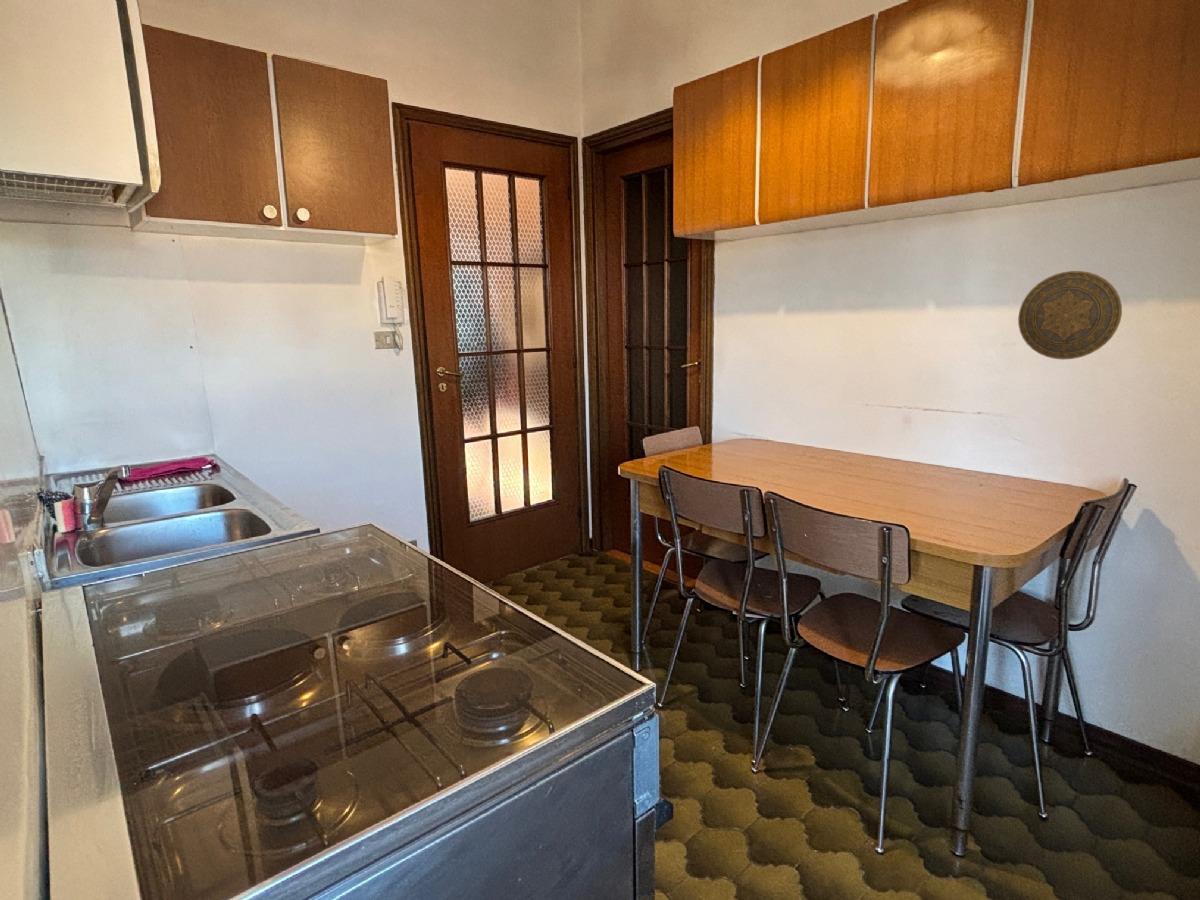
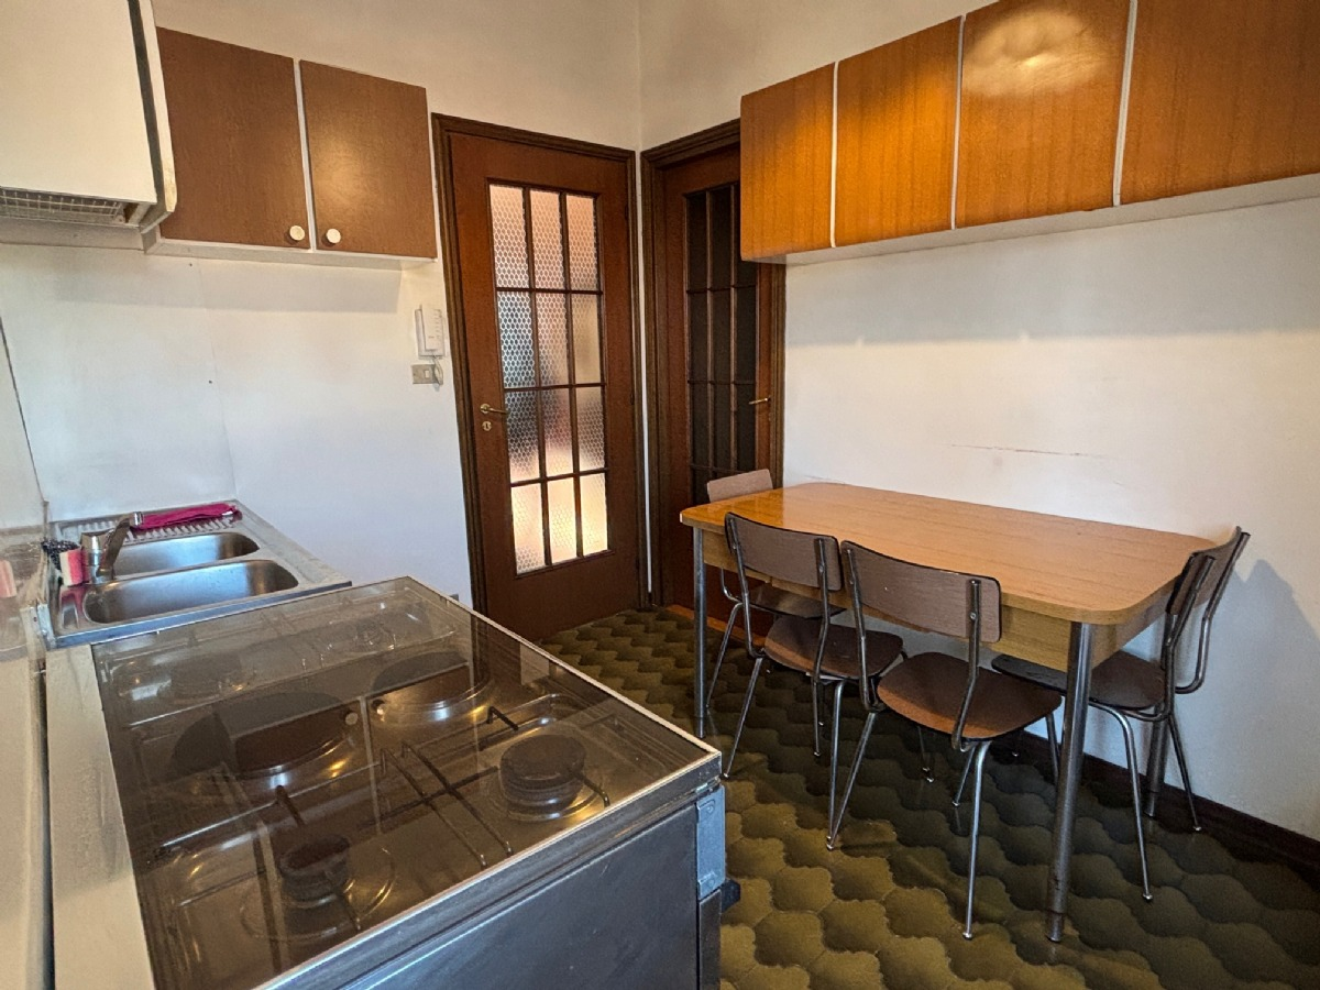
- decorative plate (1066, 315)
